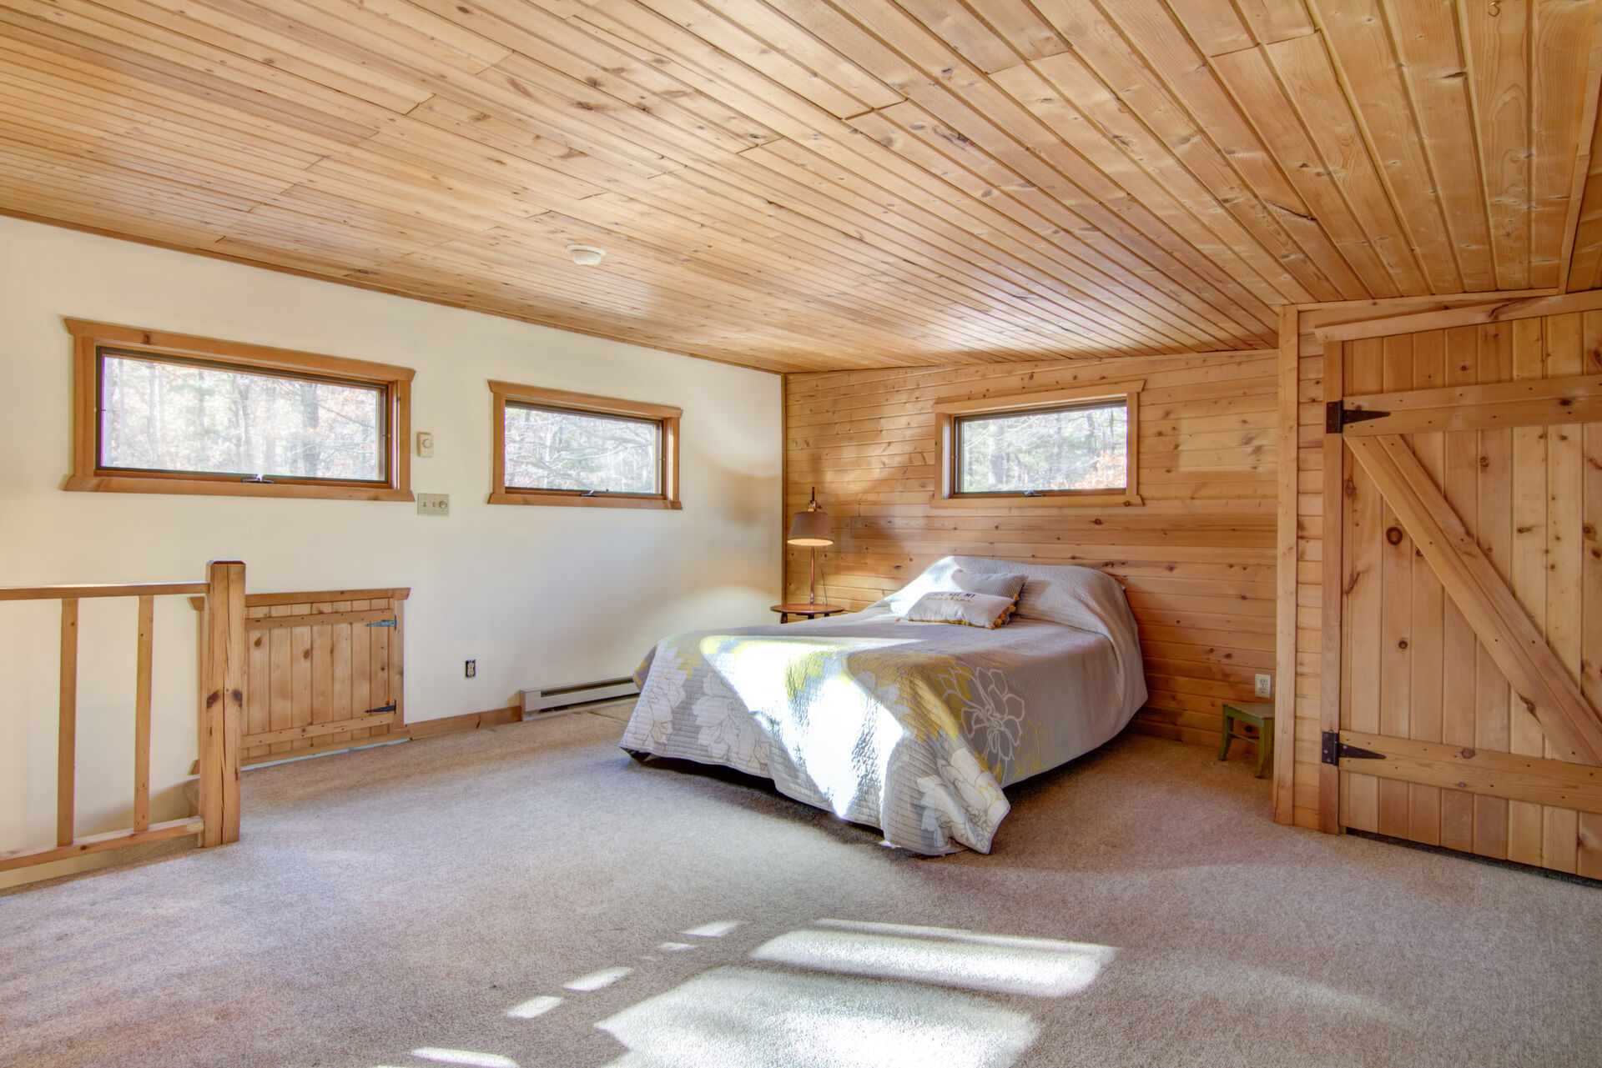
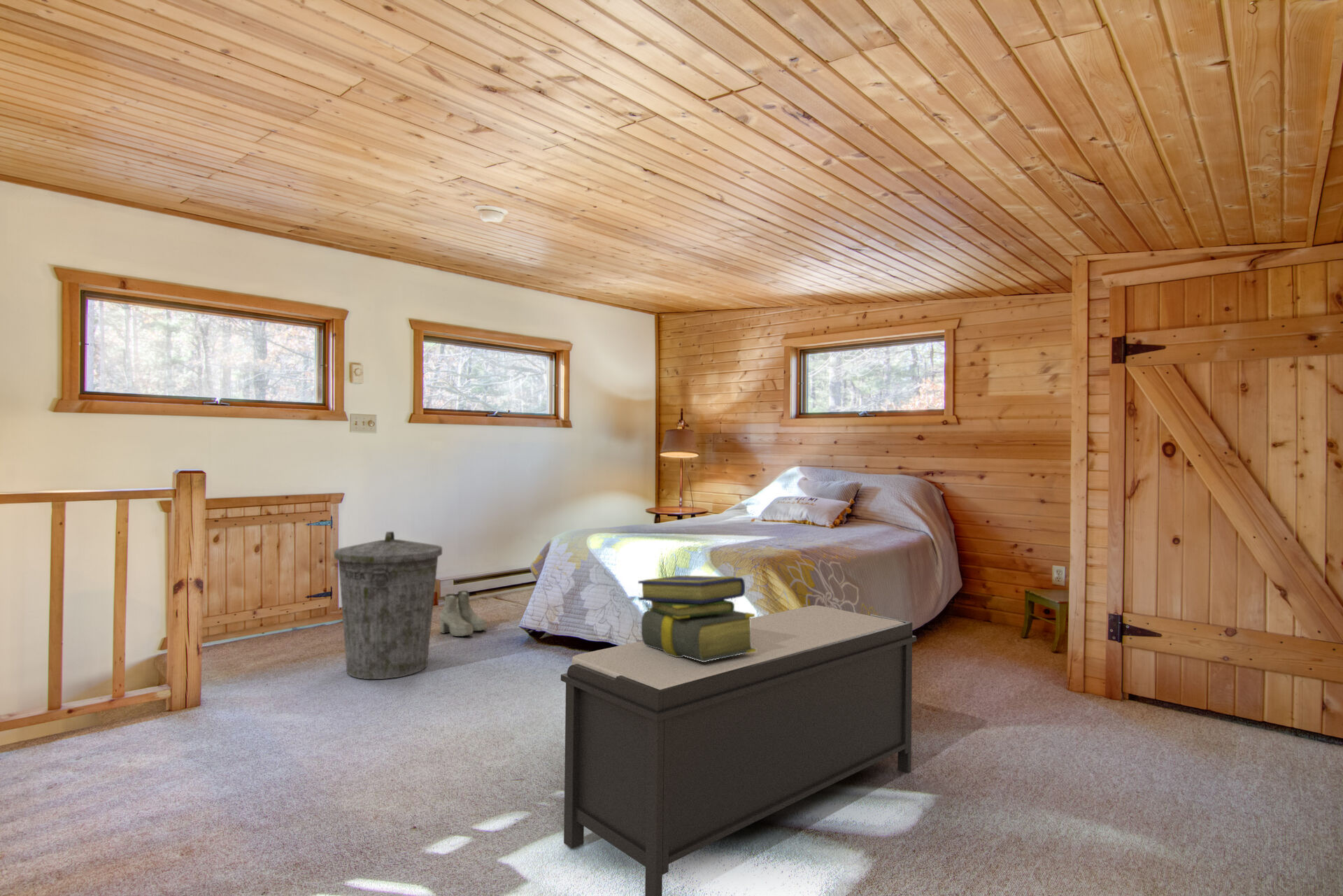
+ trash can (388, 599)
+ bench (756, 720)
+ boots (462, 612)
+ stack of books (692, 612)
